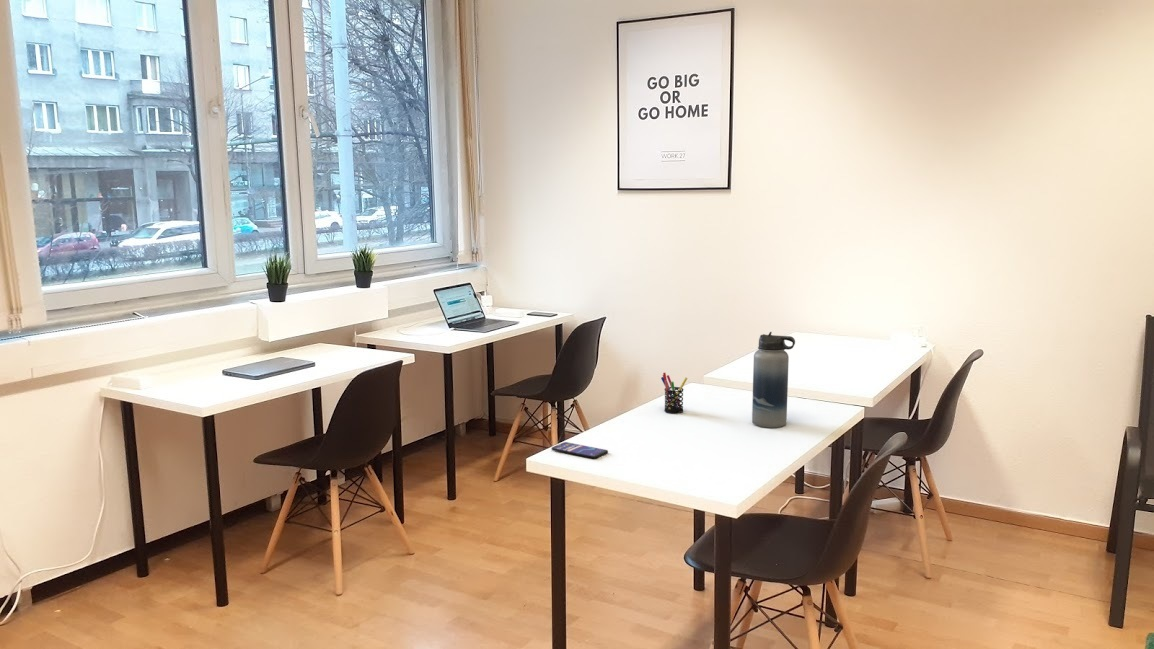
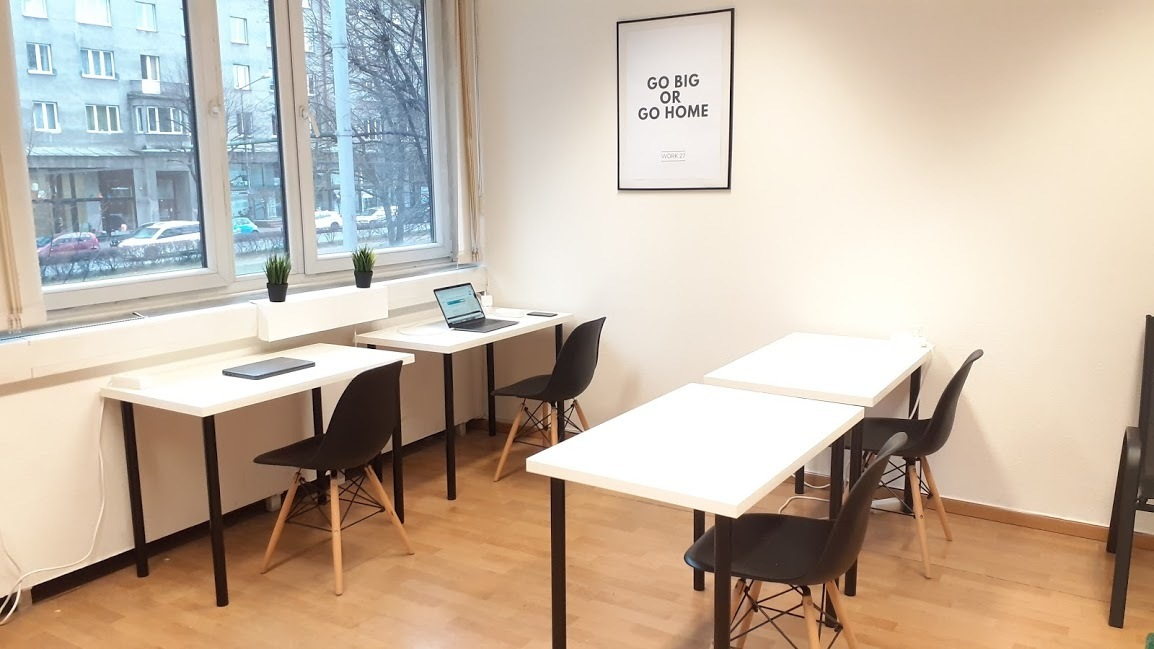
- pen holder (672, 392)
- smartphone (579, 450)
- water bottle (772, 378)
